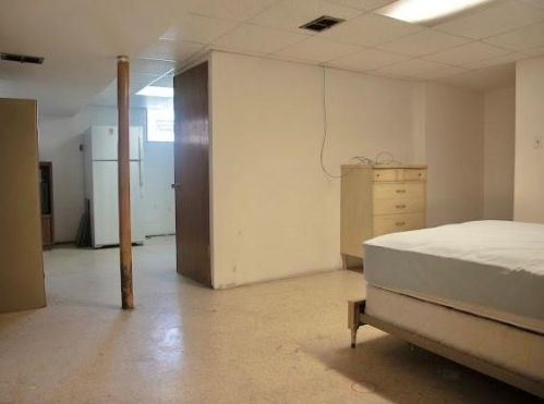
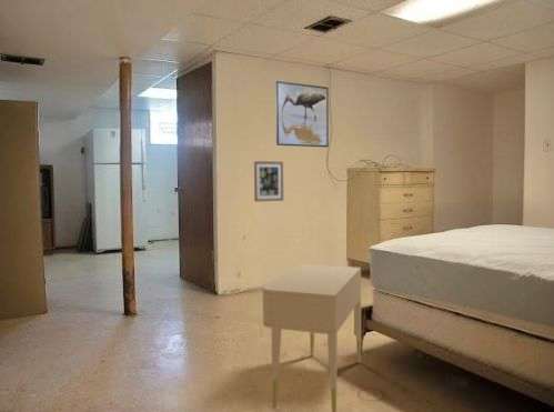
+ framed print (302, 114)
+ nightstand (315, 330)
+ wall art (269, 181)
